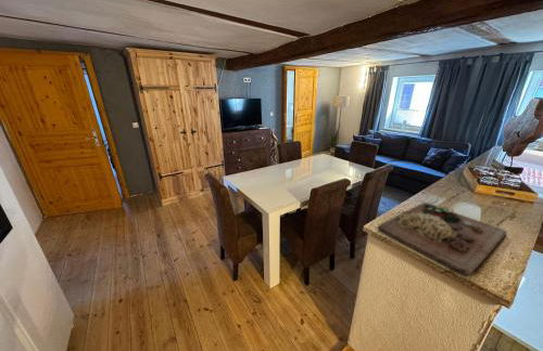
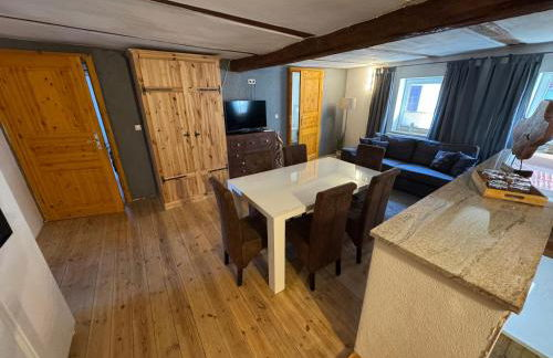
- cutting board (441, 225)
